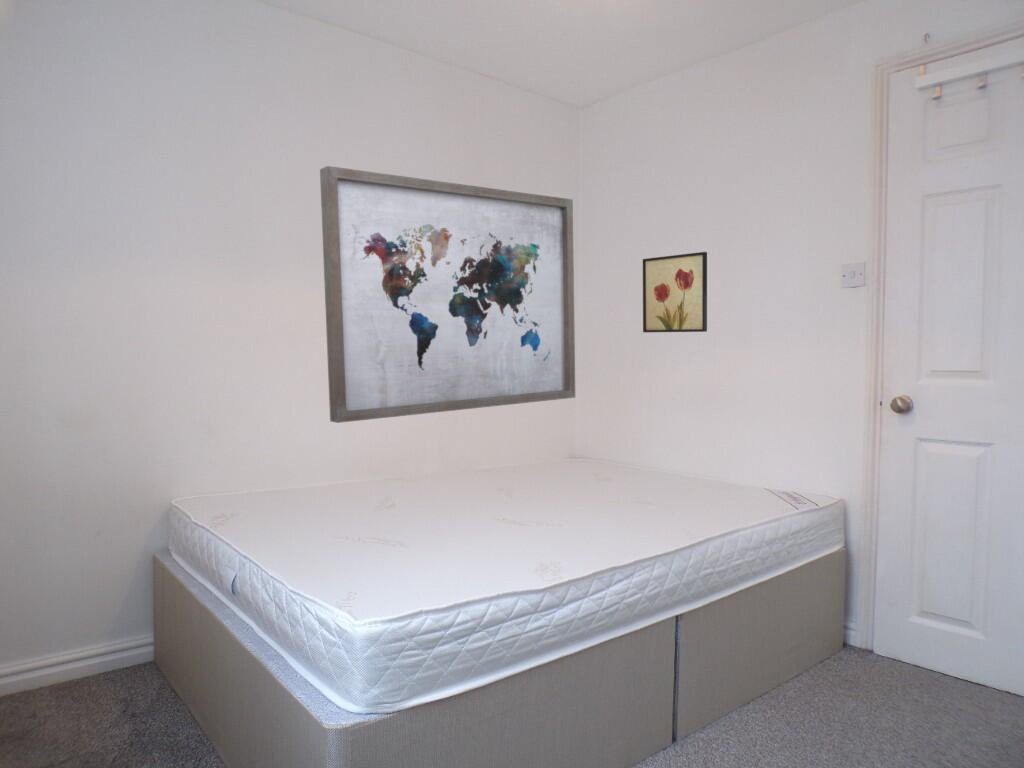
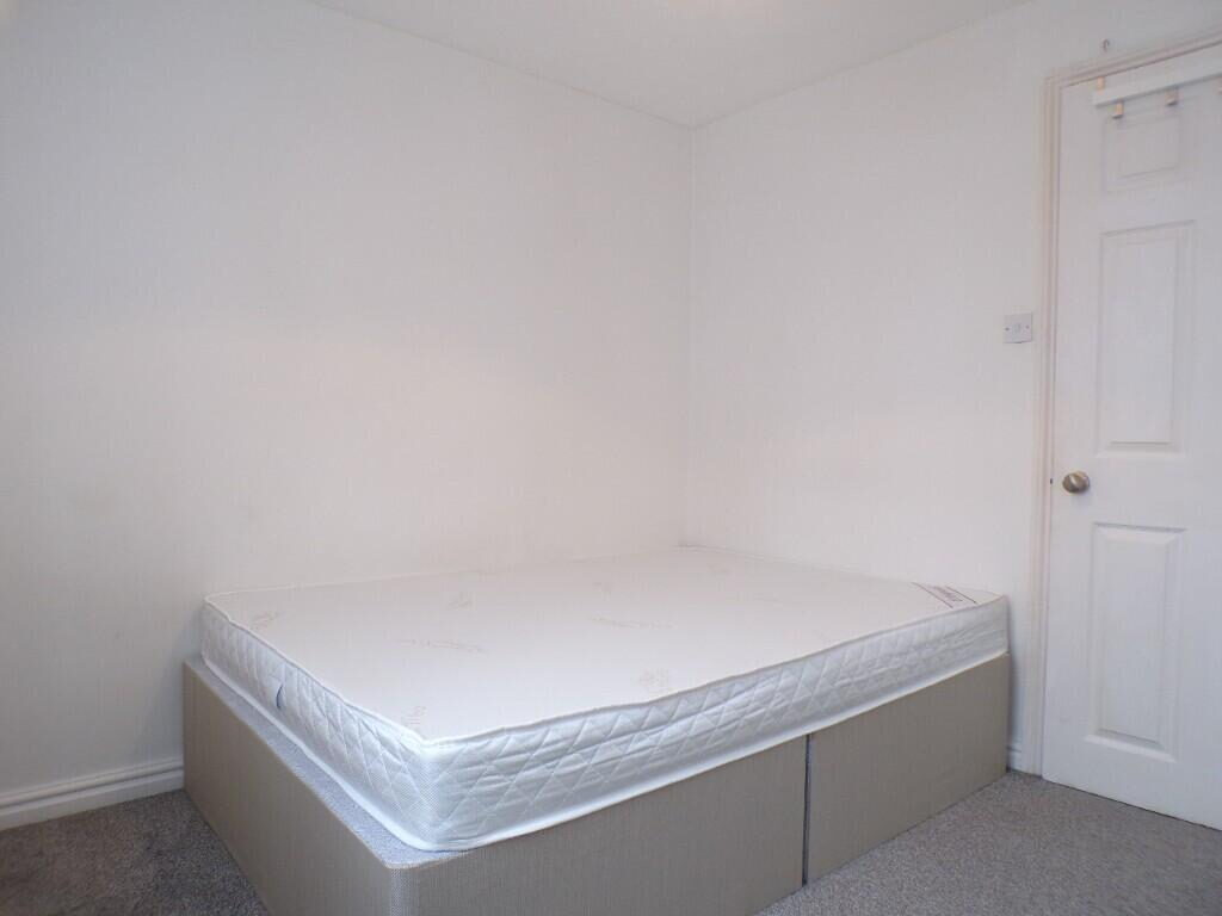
- wall art (464, 298)
- wall art (674, 294)
